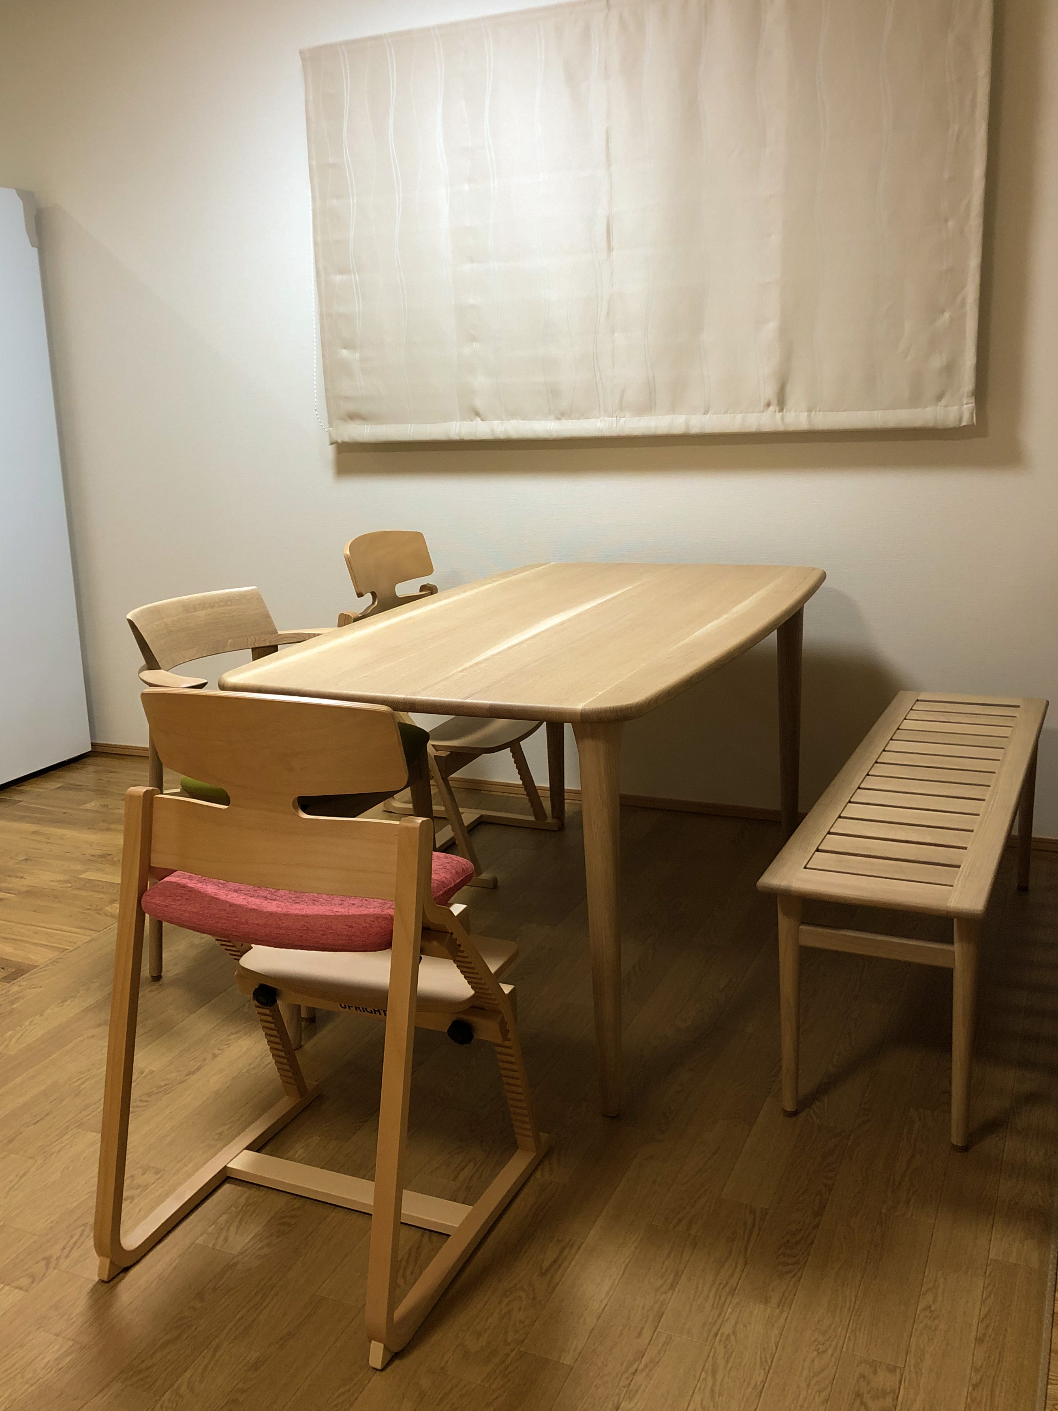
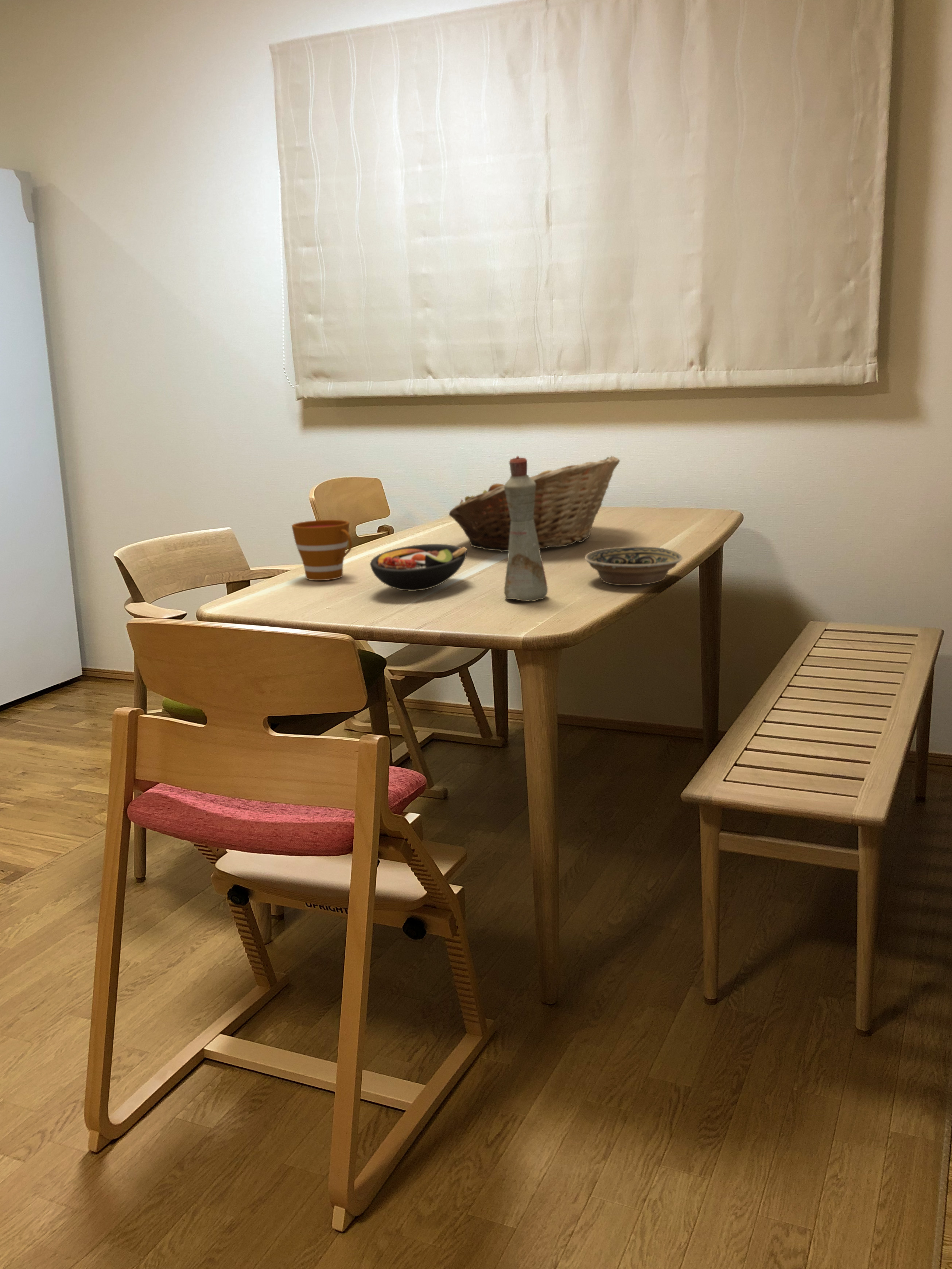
+ fruit basket (537, 501)
+ cup (327, 550)
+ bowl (419, 569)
+ bowl (633, 567)
+ bottle (524, 528)
